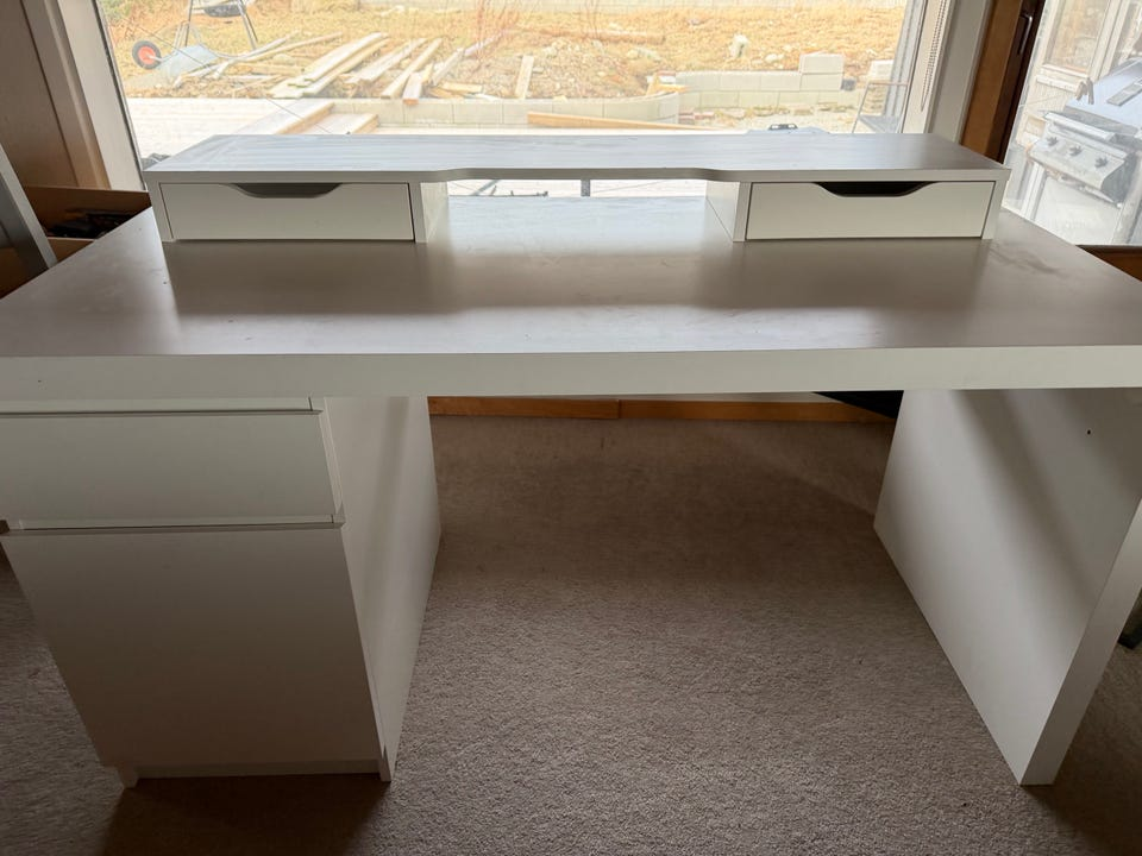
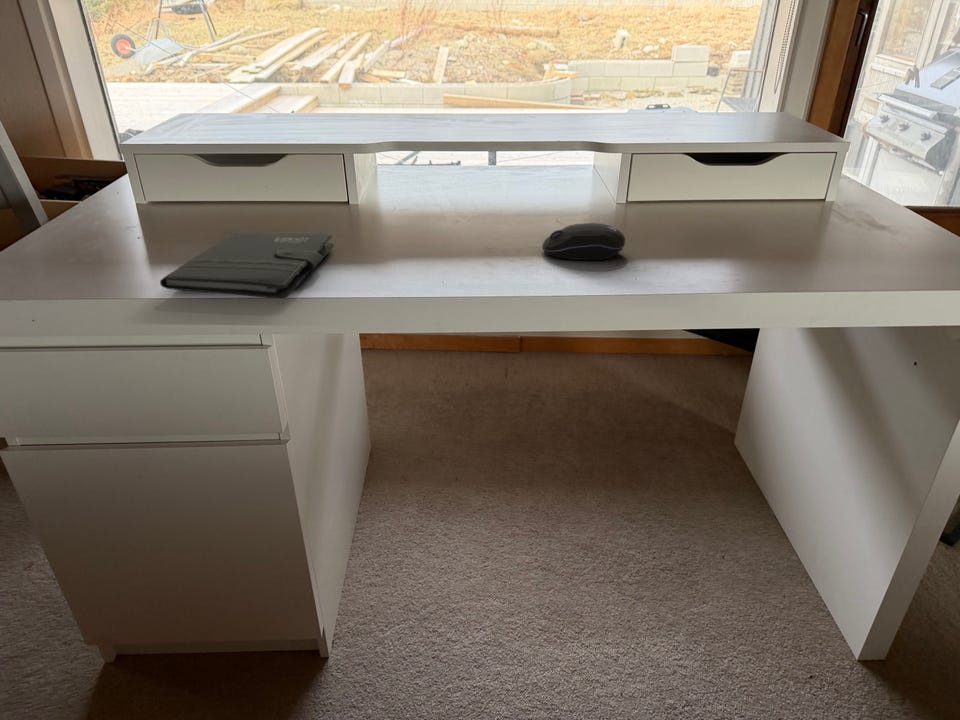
+ notepad (258, 260)
+ computer mouse (583, 238)
